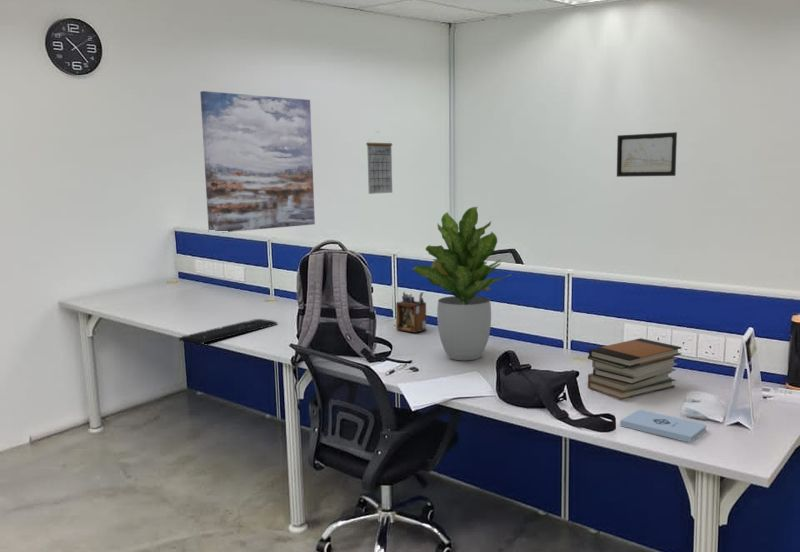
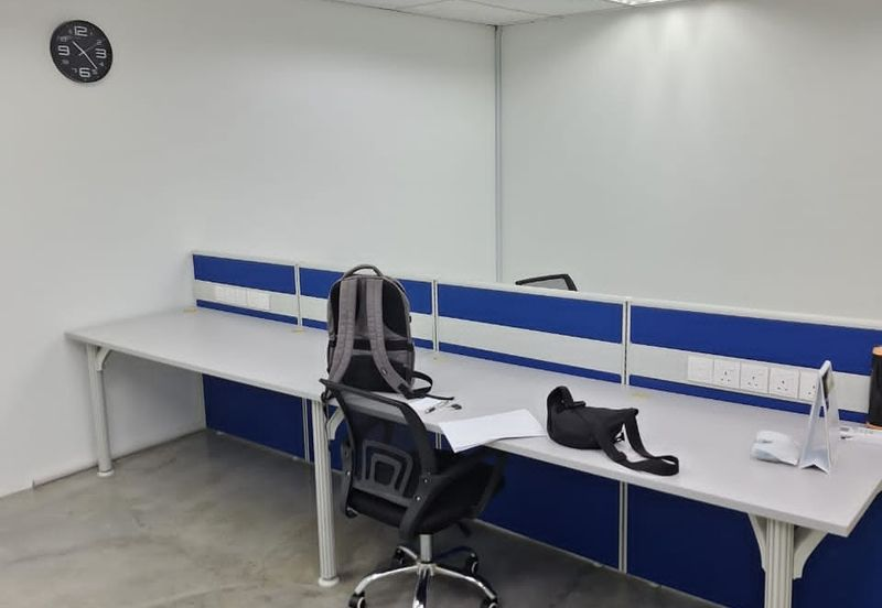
- wall art (645, 155)
- calendar (379, 162)
- book stack (634, 367)
- desk organizer (411, 311)
- computer keyboard (230, 330)
- wall art (262, 163)
- potted plant (460, 282)
- notepad (663, 425)
